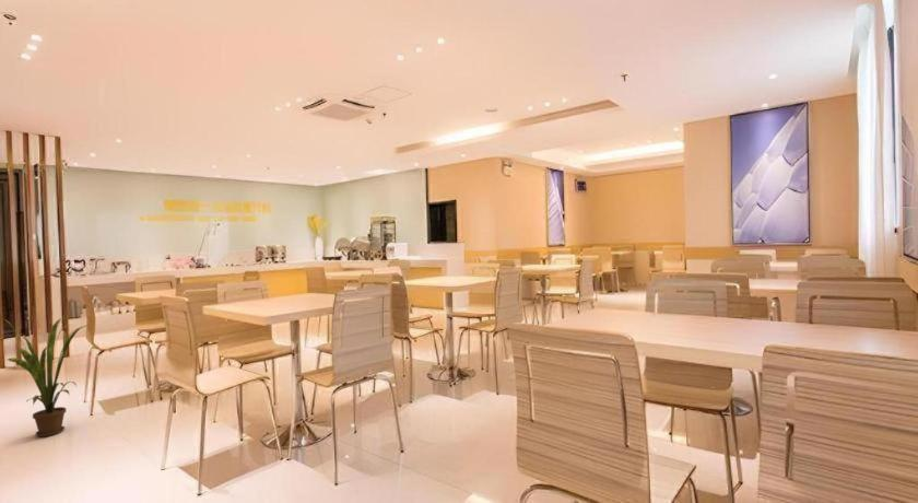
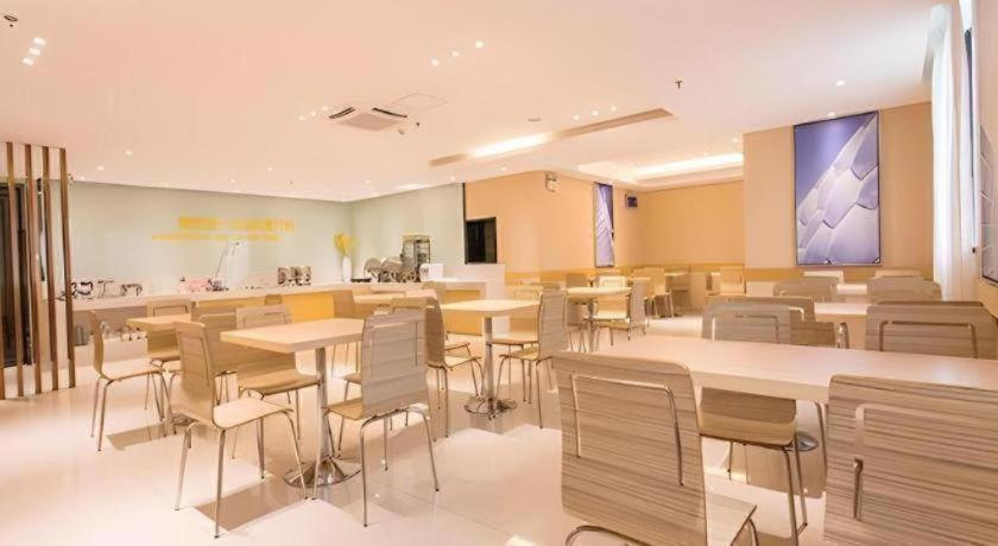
- house plant (56, 374)
